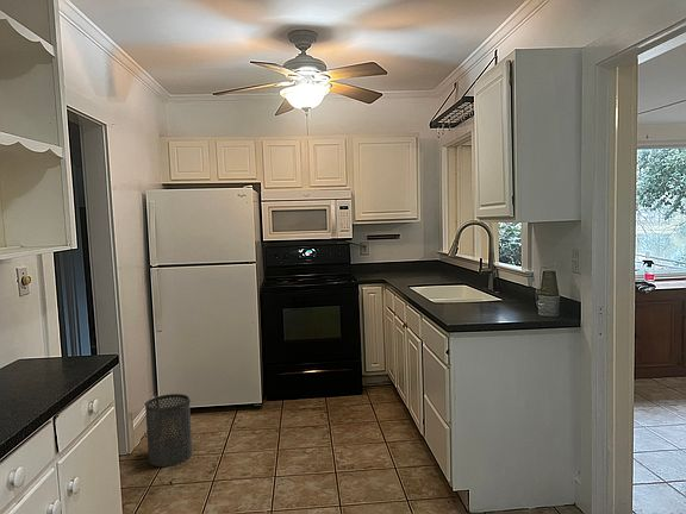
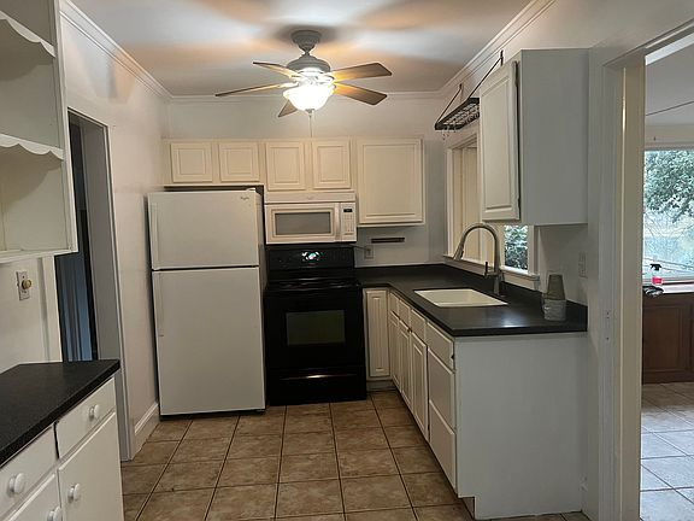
- trash can (168, 428)
